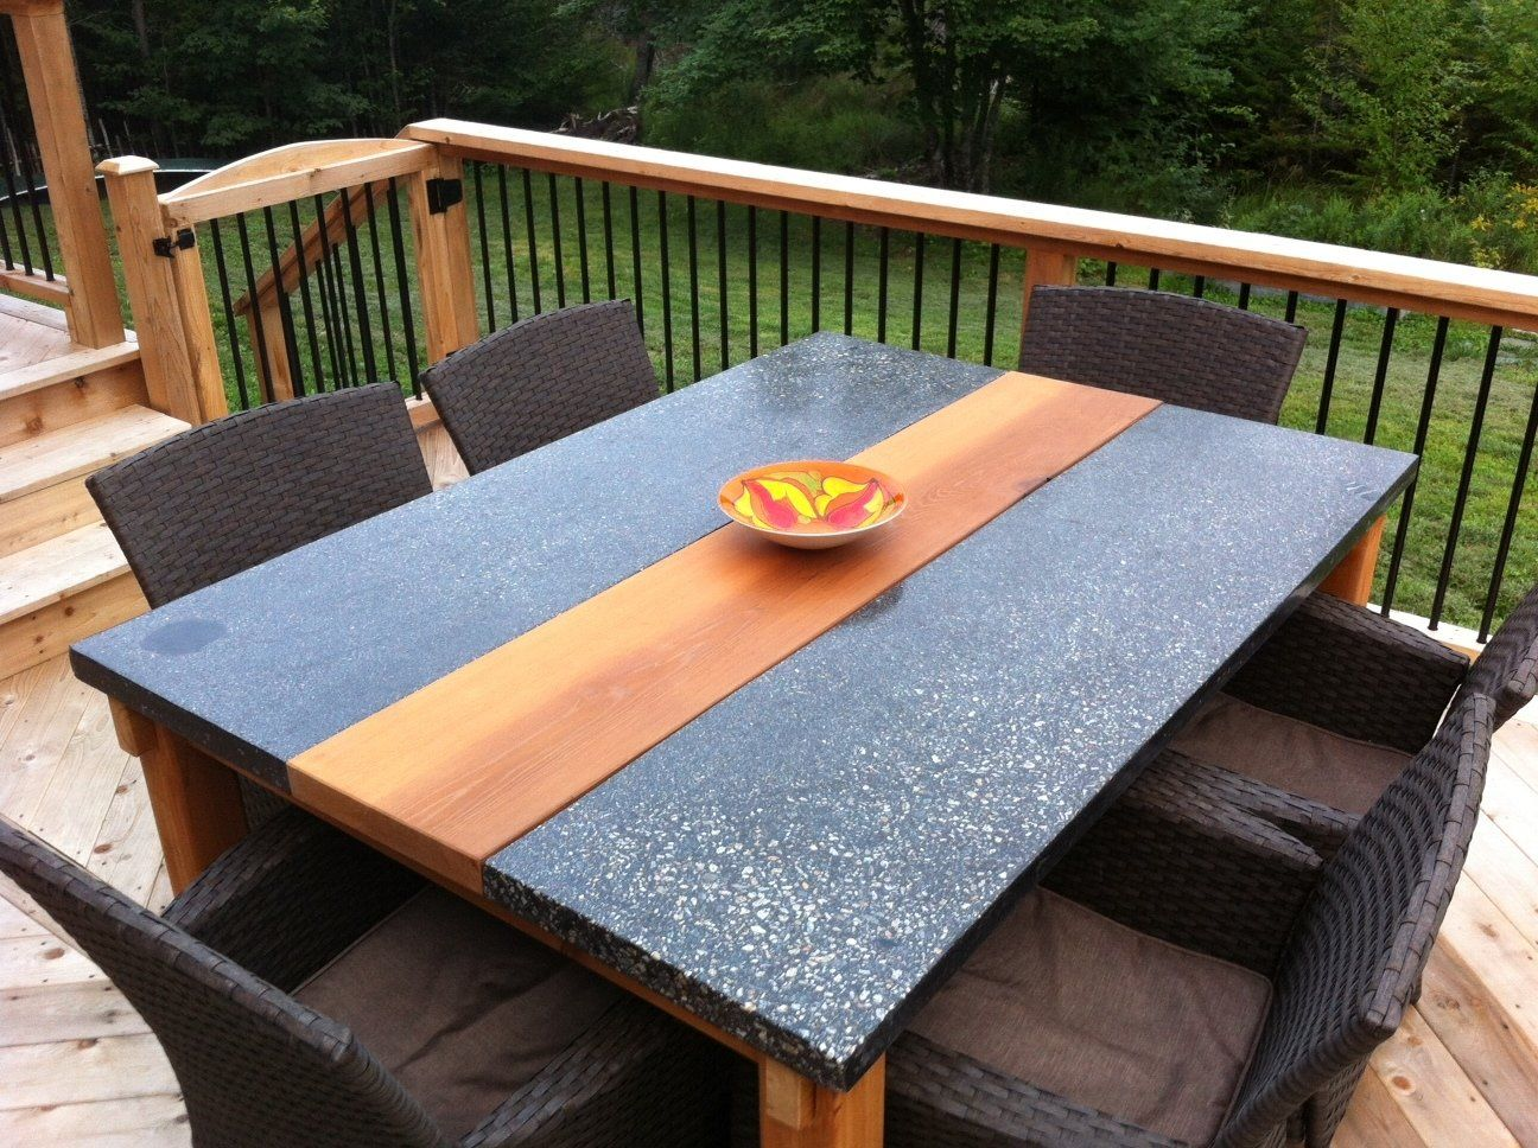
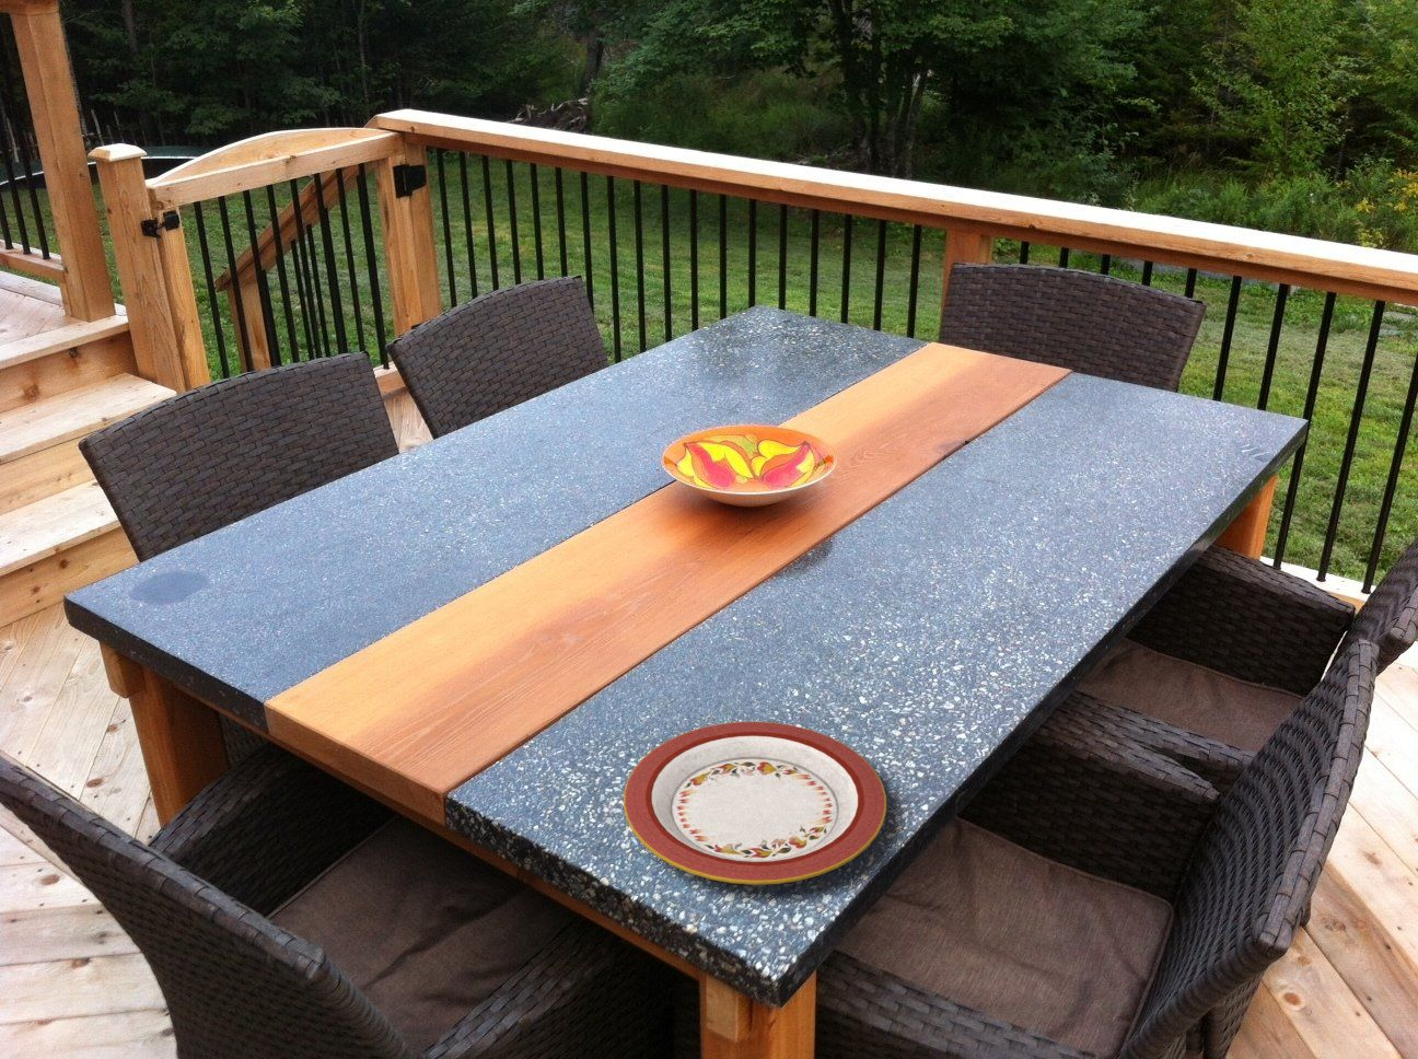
+ plate (754, 803)
